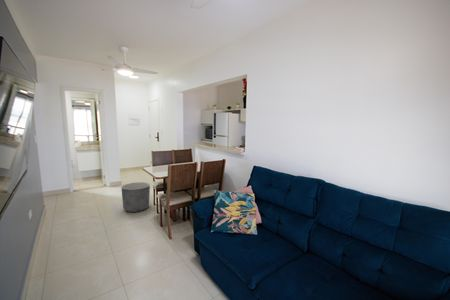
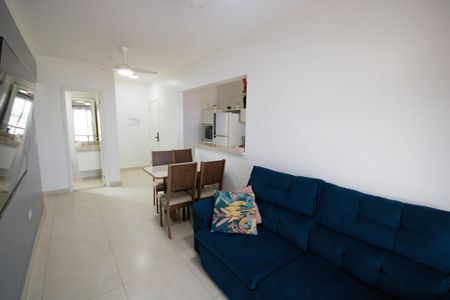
- planter (136, 197)
